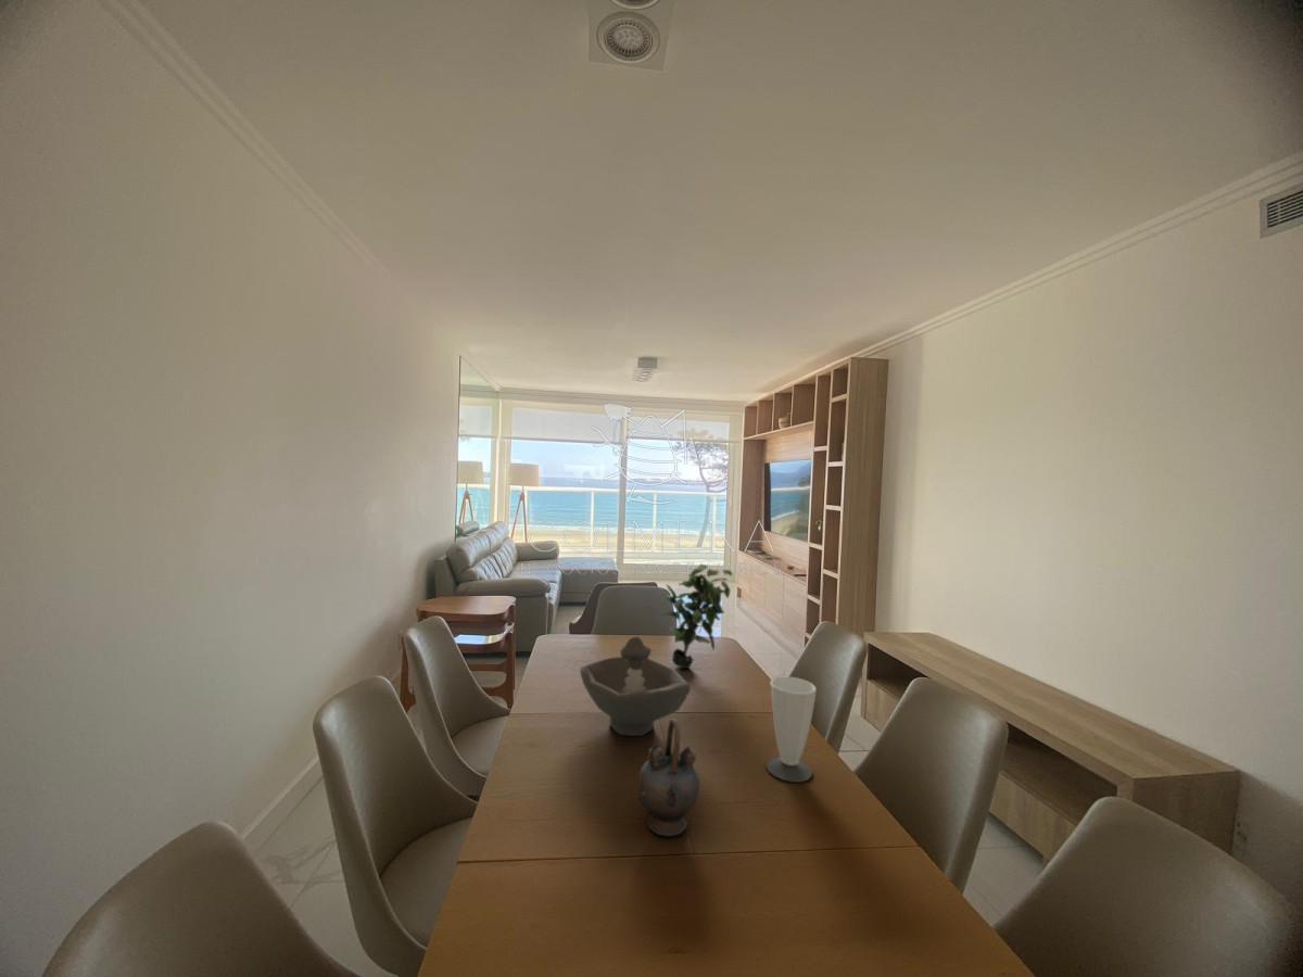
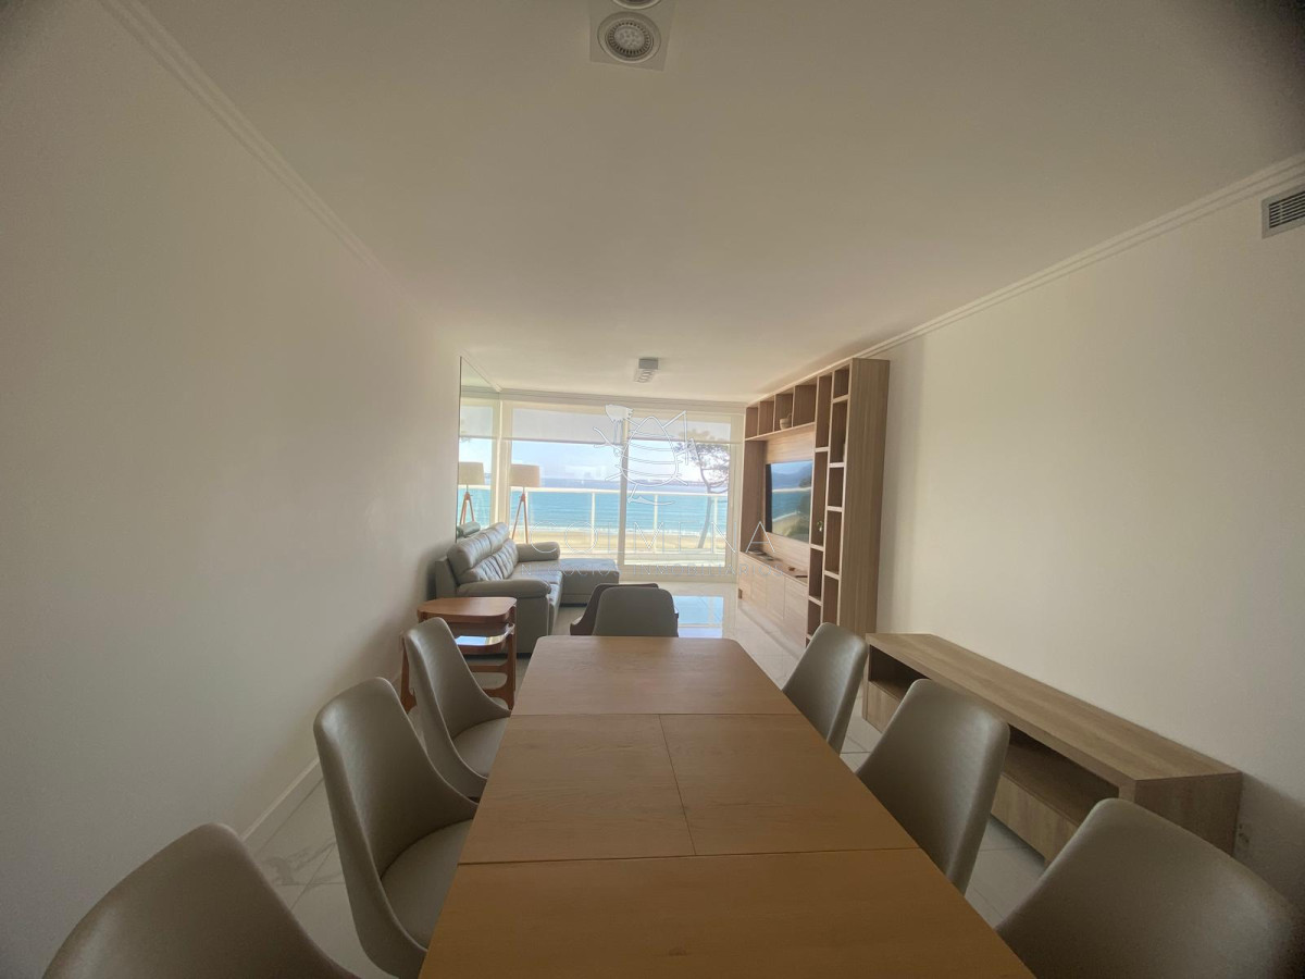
- decorative bowl (633, 681)
- potted plant (697, 614)
- cup (790, 726)
- teapot (669, 776)
